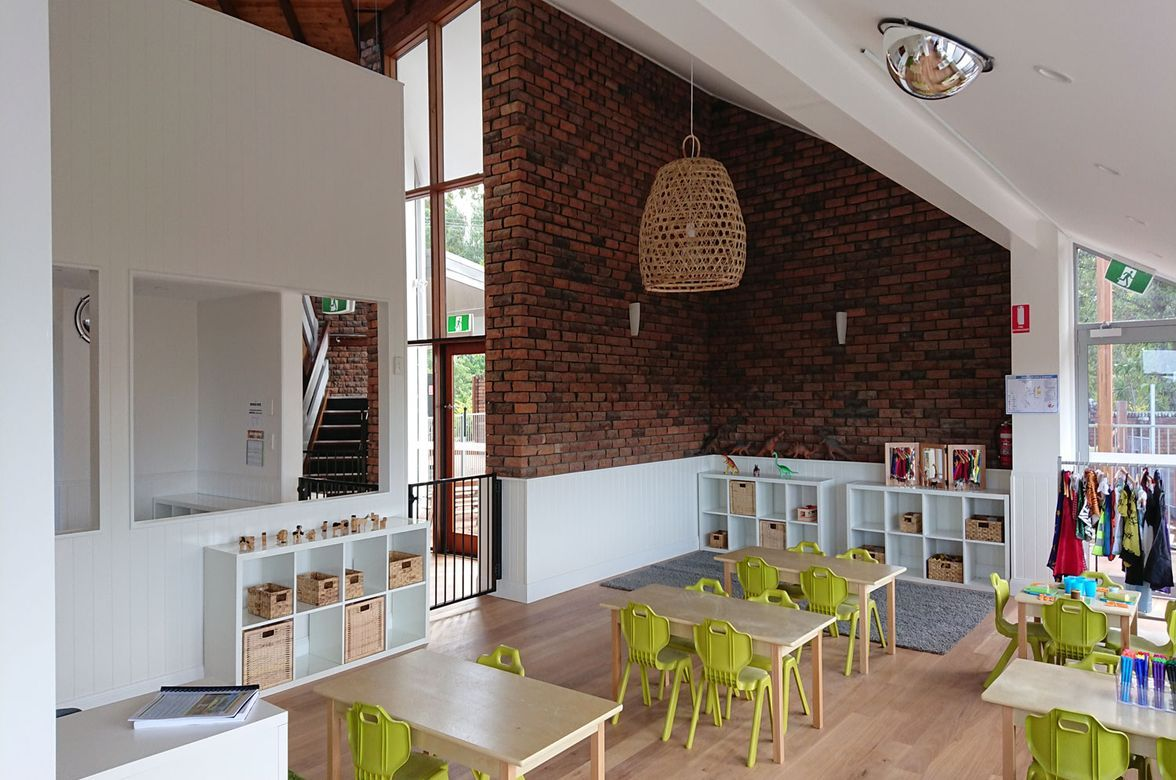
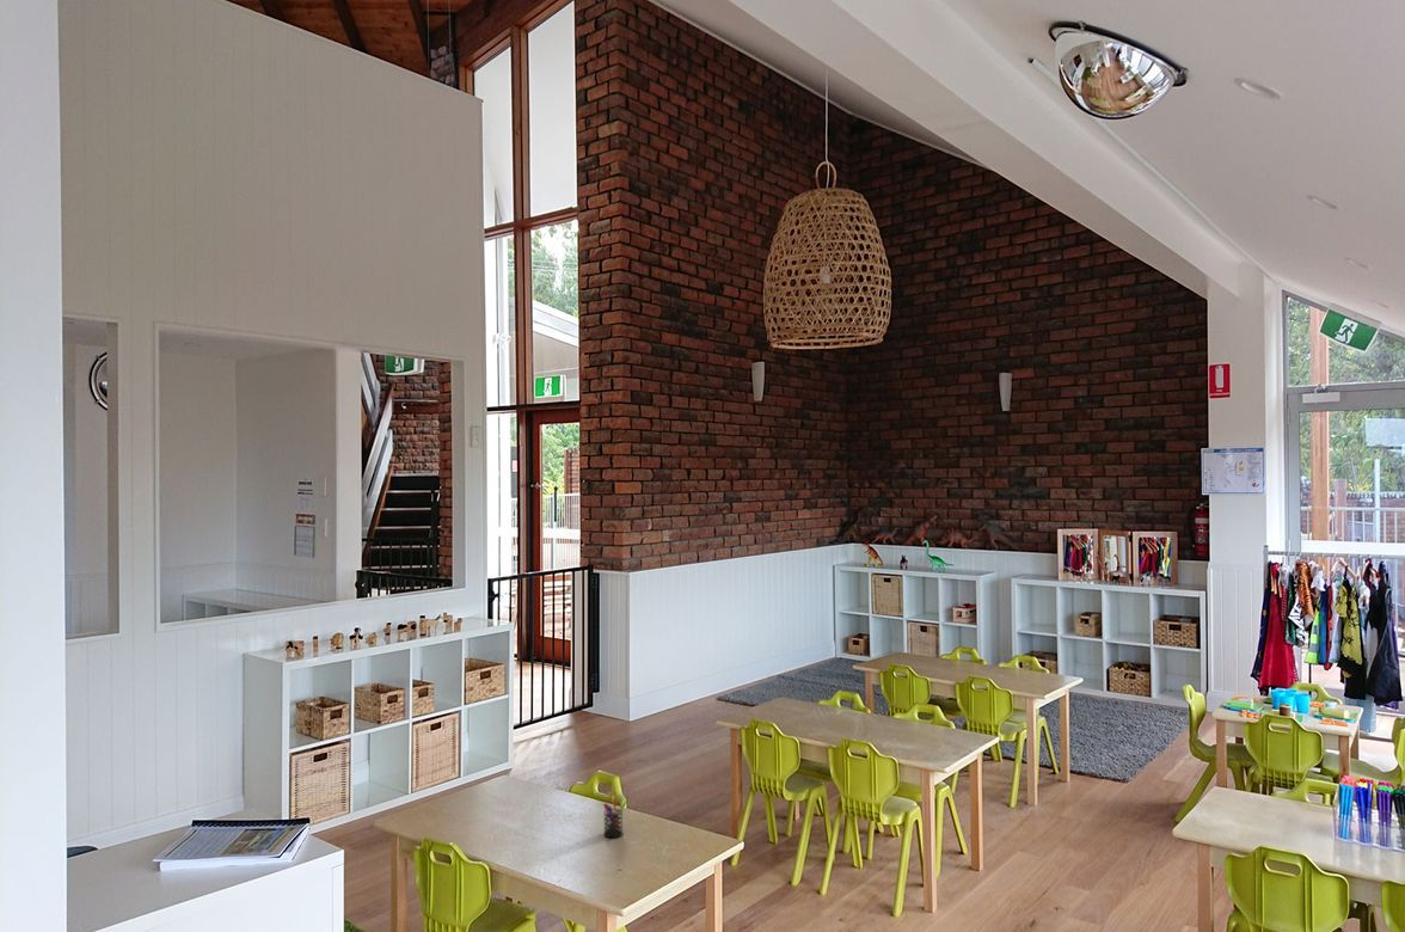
+ pen holder (615, 815)
